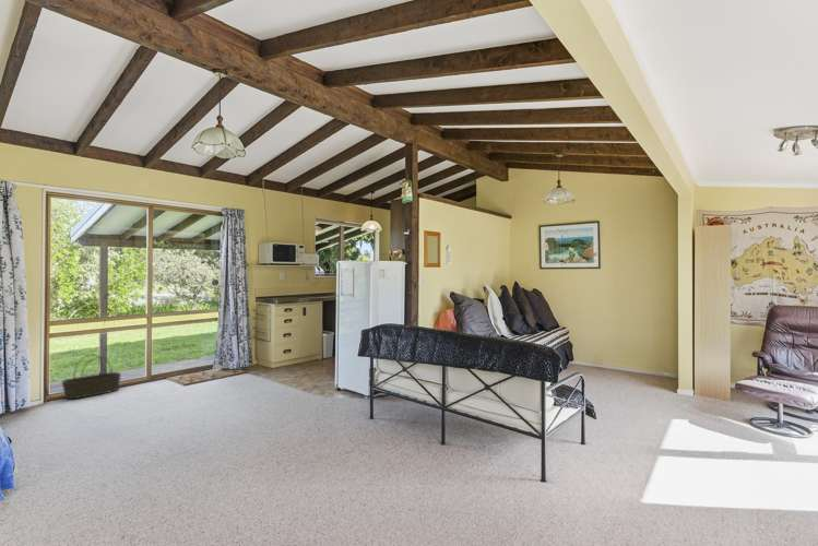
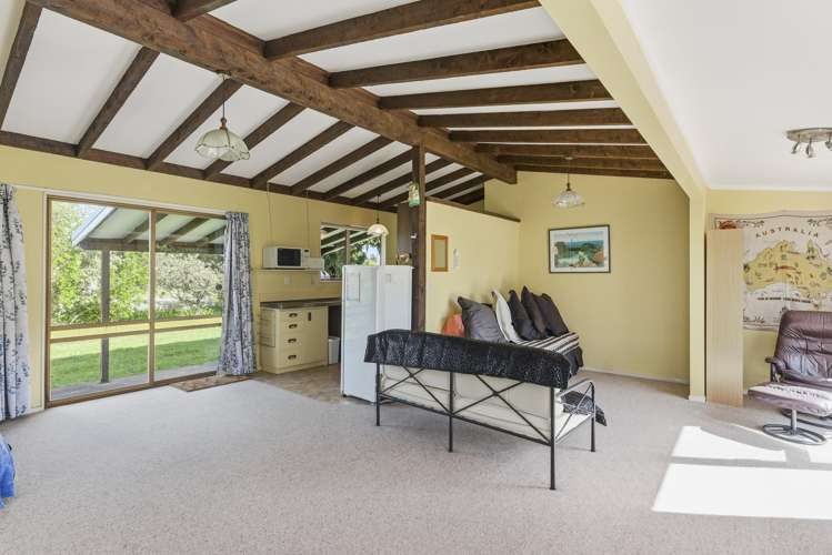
- basket (92, 375)
